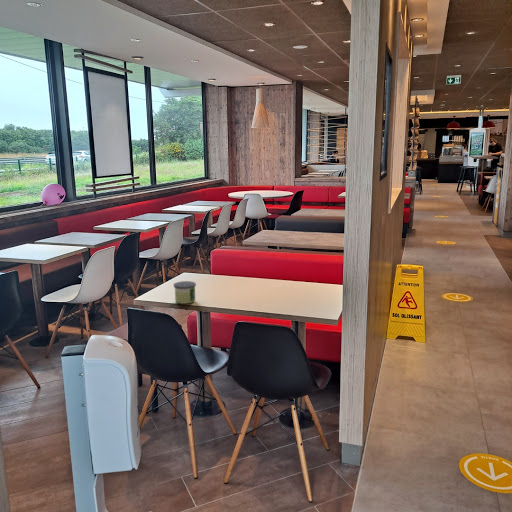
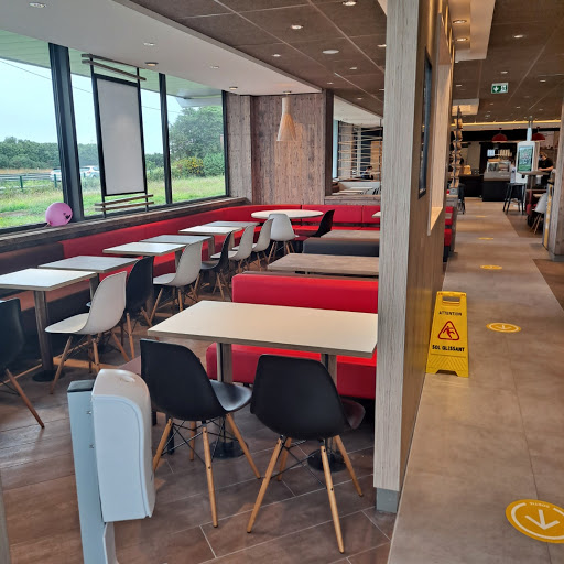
- candle (185, 292)
